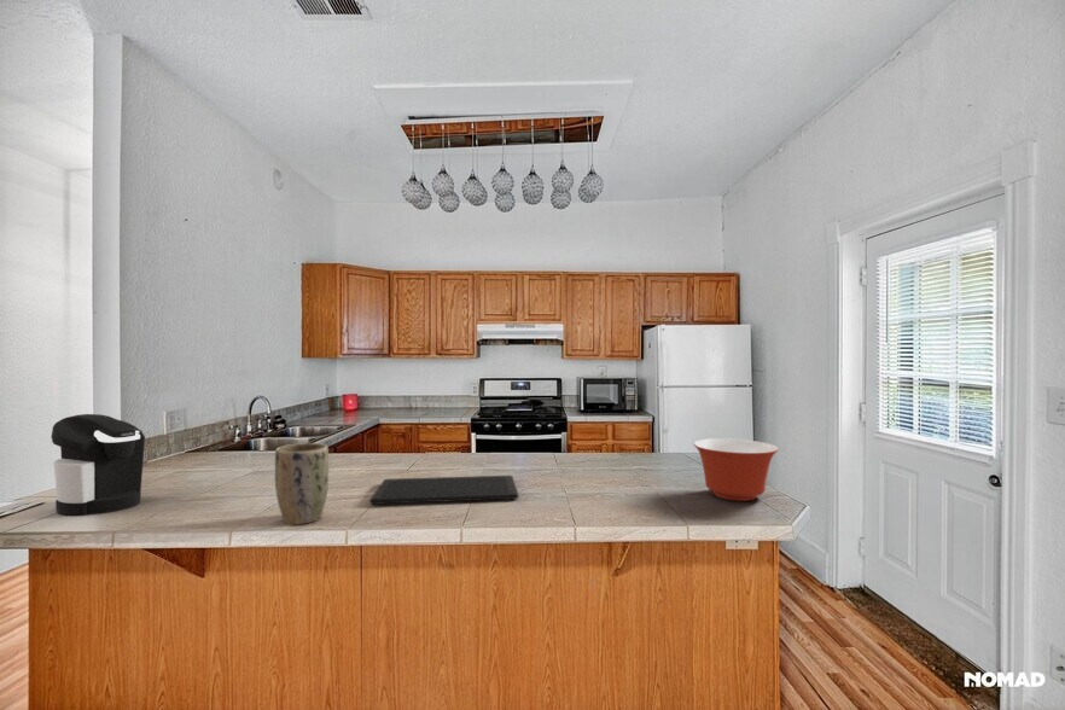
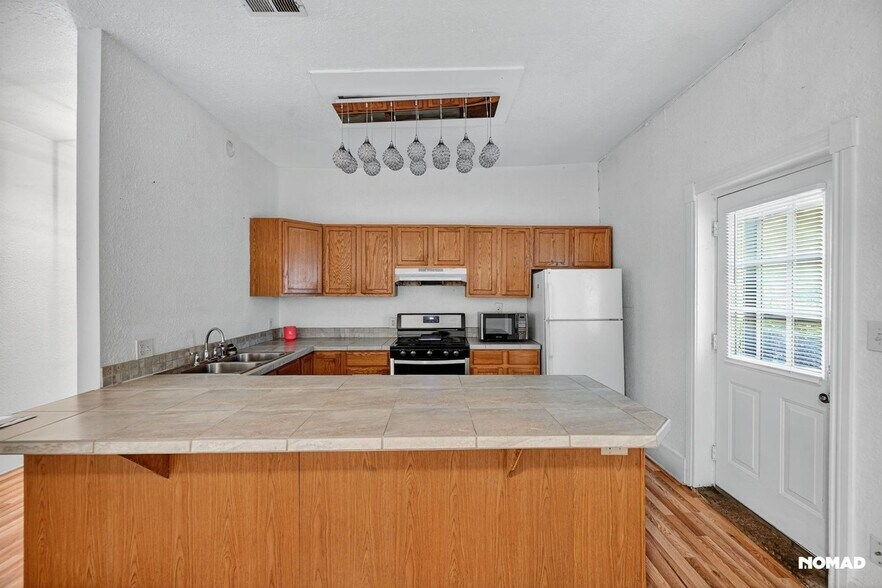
- coffee maker (103, 460)
- cutting board (447, 488)
- plant pot (302, 483)
- mixing bowl (734, 470)
